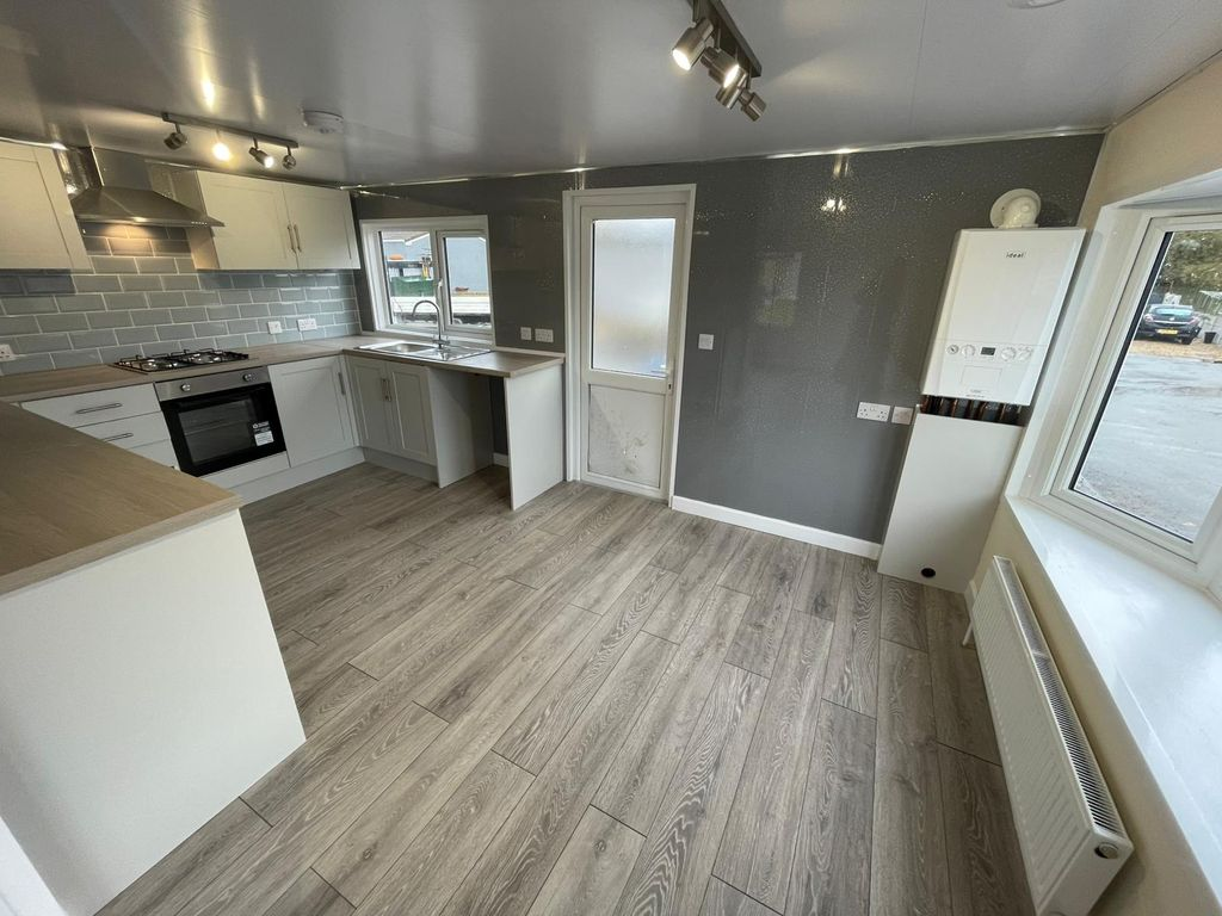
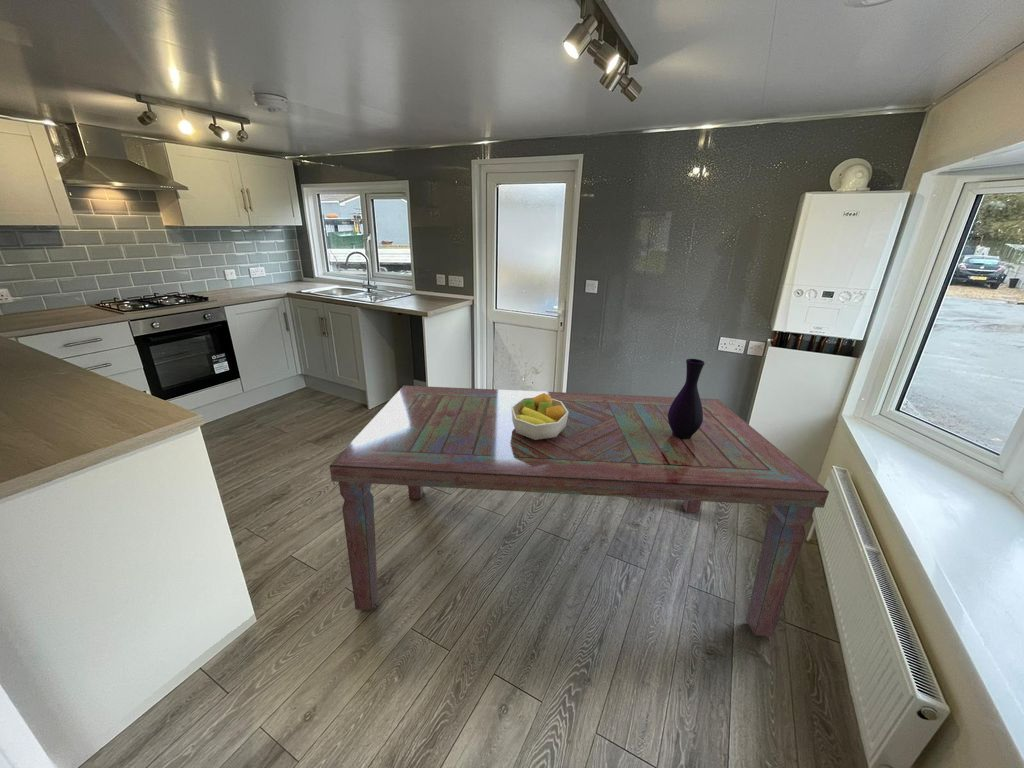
+ dining table (559, 491)
+ fruit bowl (539, 414)
+ vase (688, 398)
